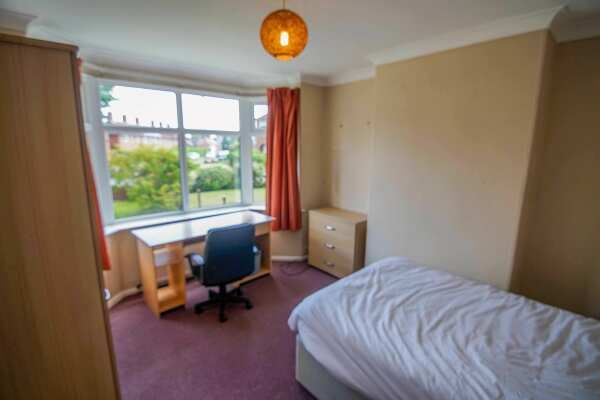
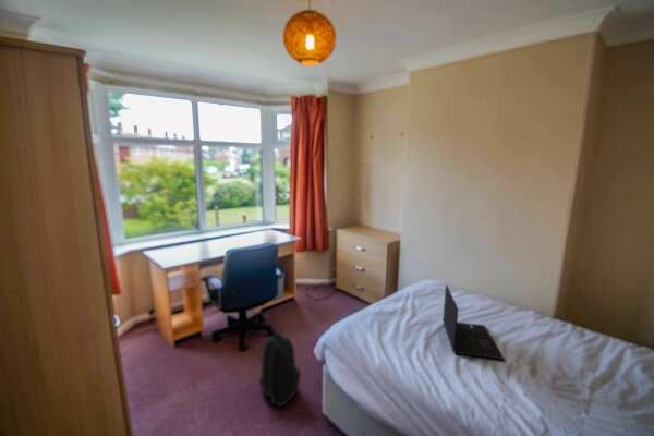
+ laptop (472, 324)
+ backpack (278, 363)
